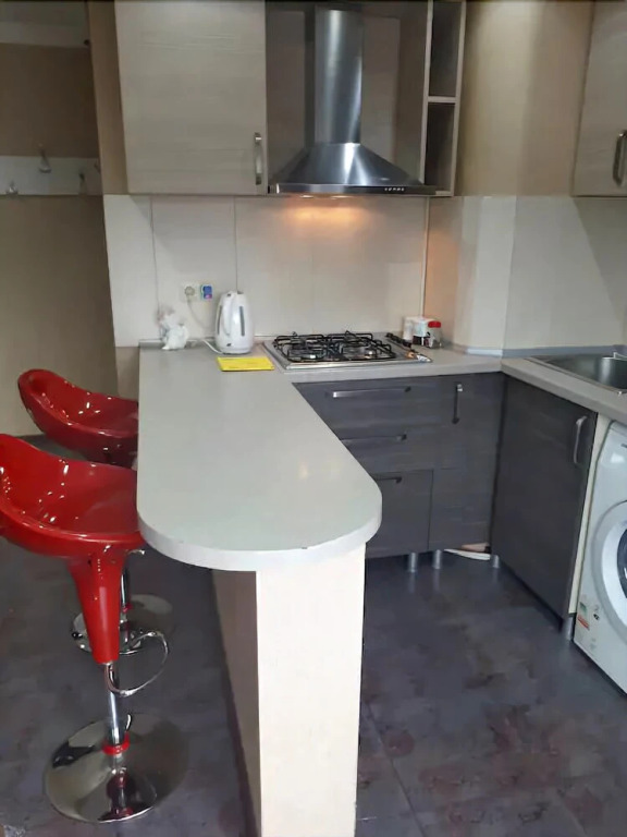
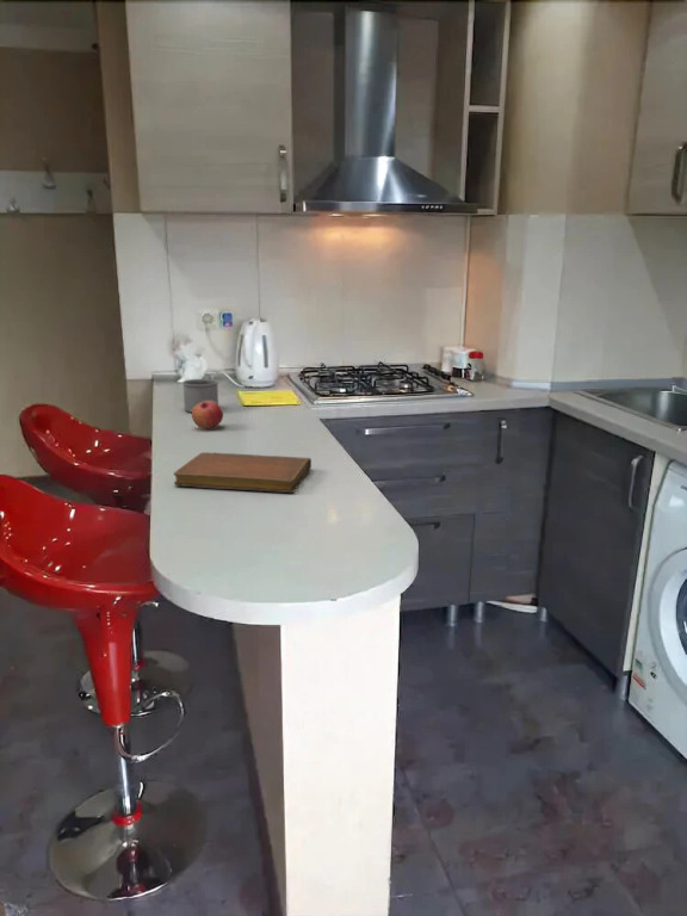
+ mug (202, 394)
+ notebook (245, 470)
+ pomegranate (208, 414)
